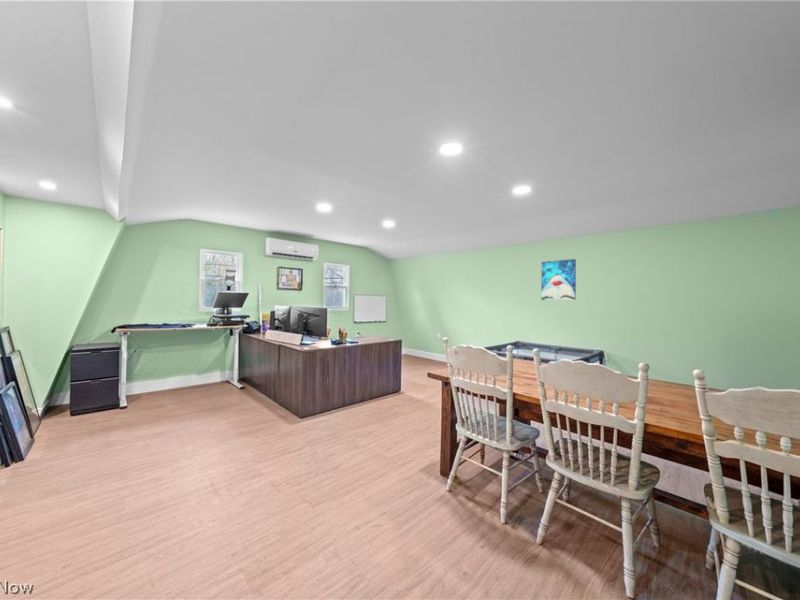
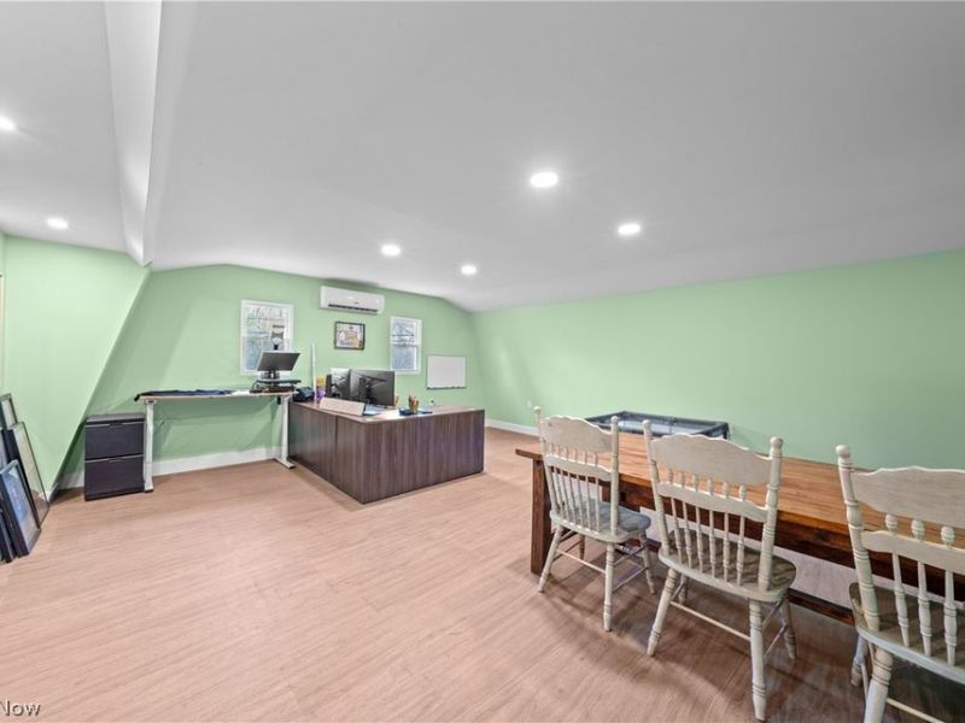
- wall art (557, 280)
